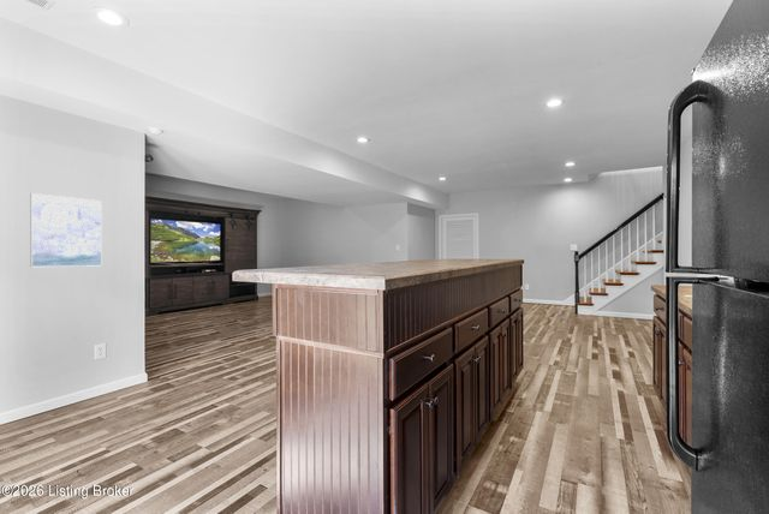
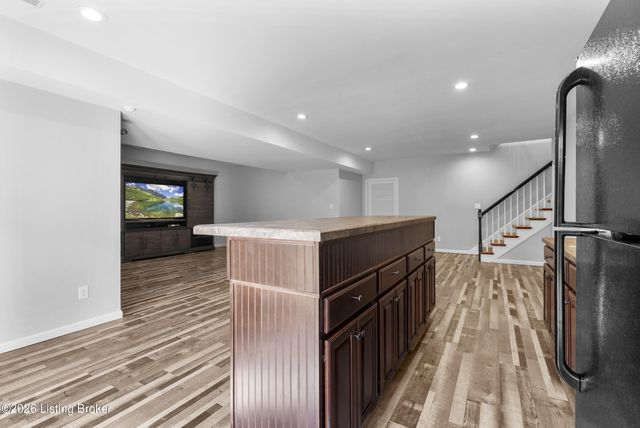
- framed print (67, 232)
